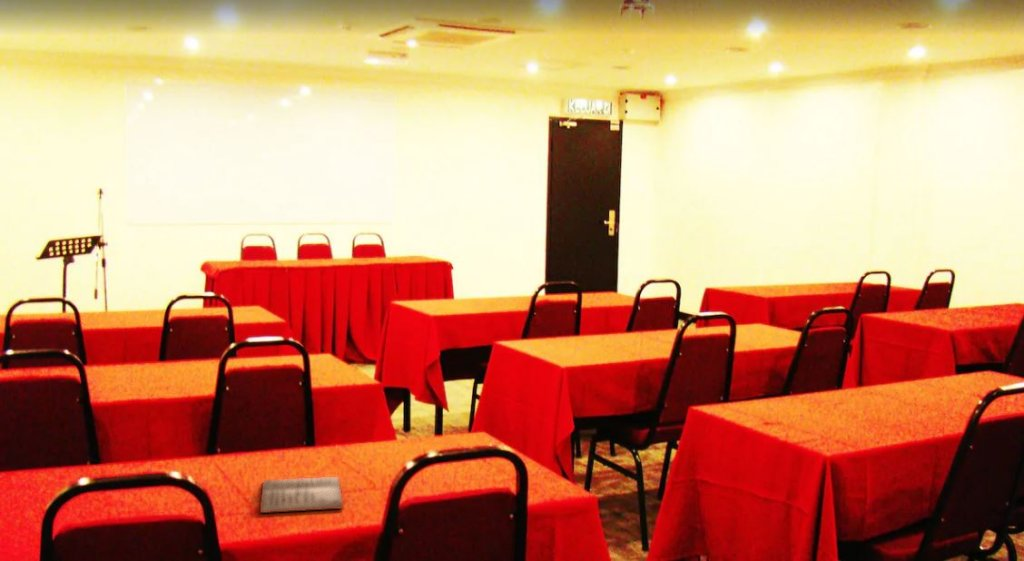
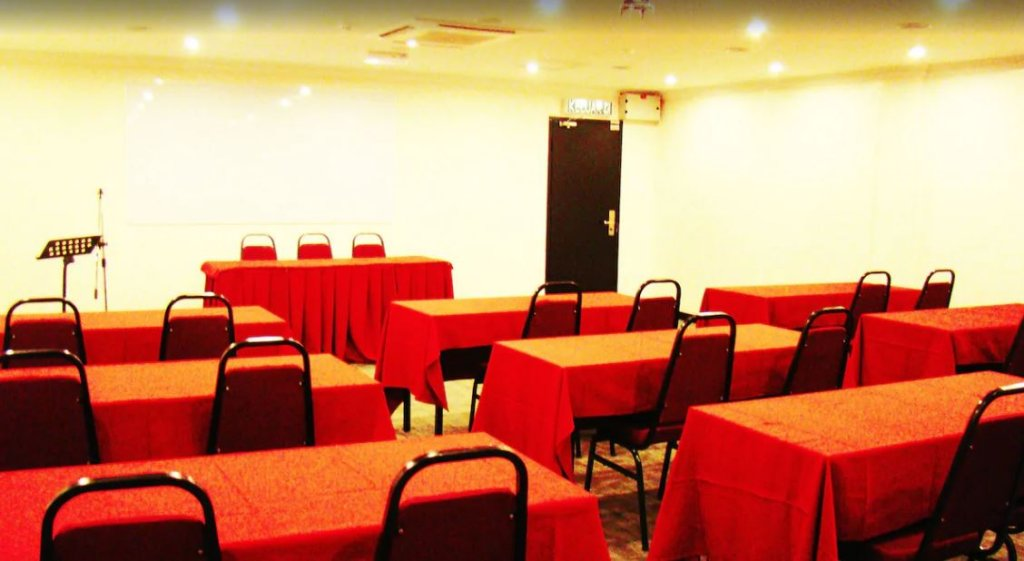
- diary (301, 490)
